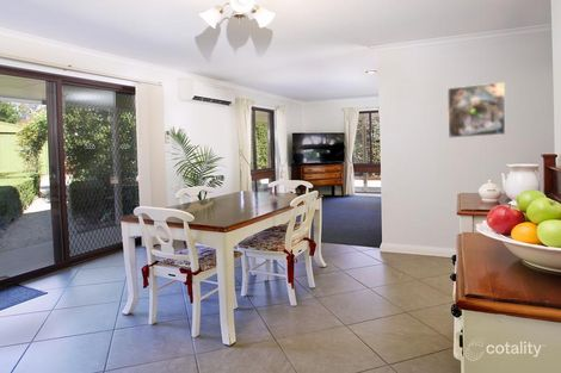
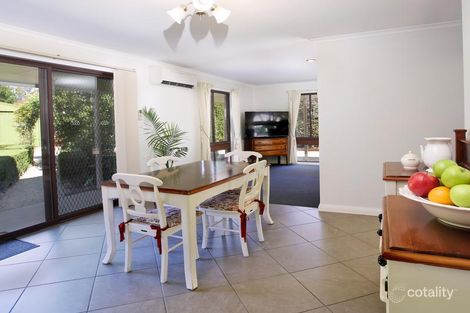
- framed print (475, 111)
